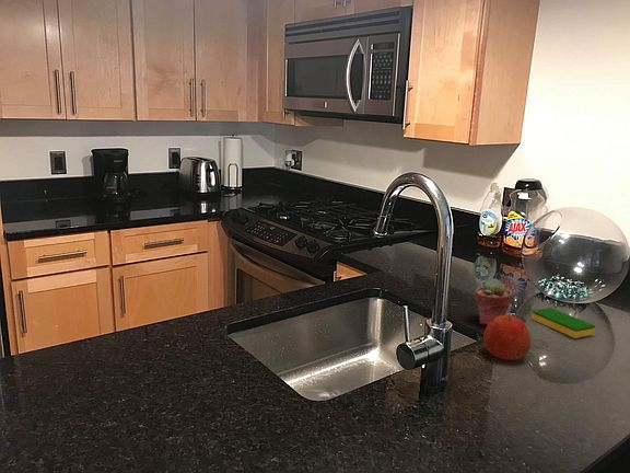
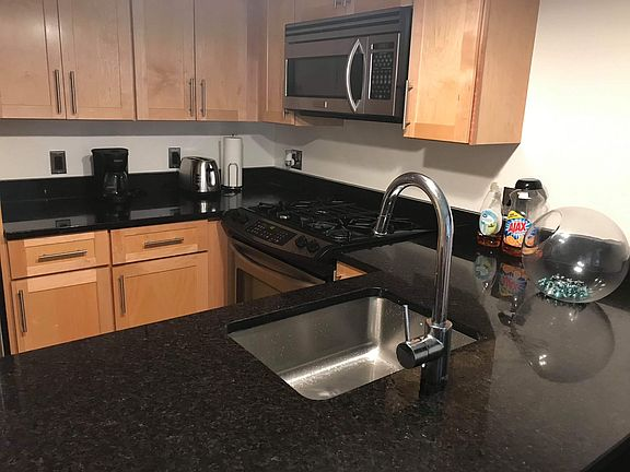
- potted succulent (492, 300)
- apple (506, 334)
- dish sponge (562, 322)
